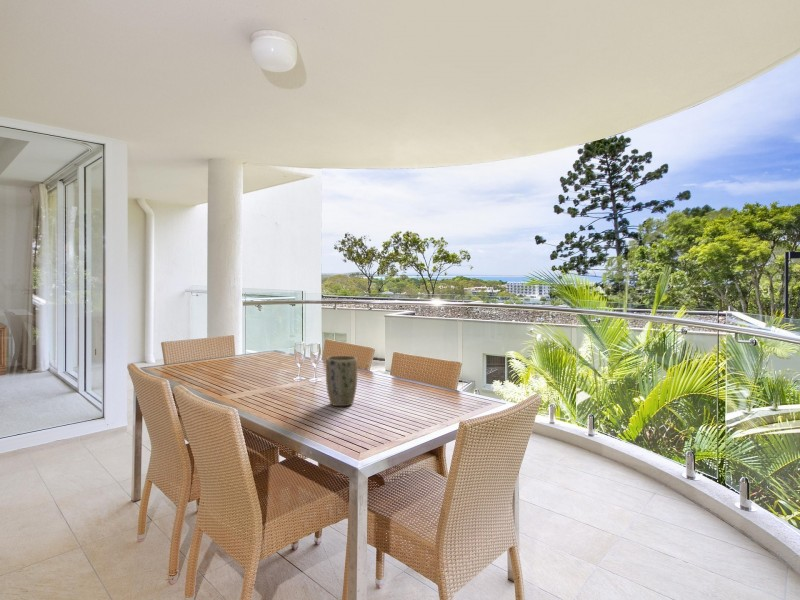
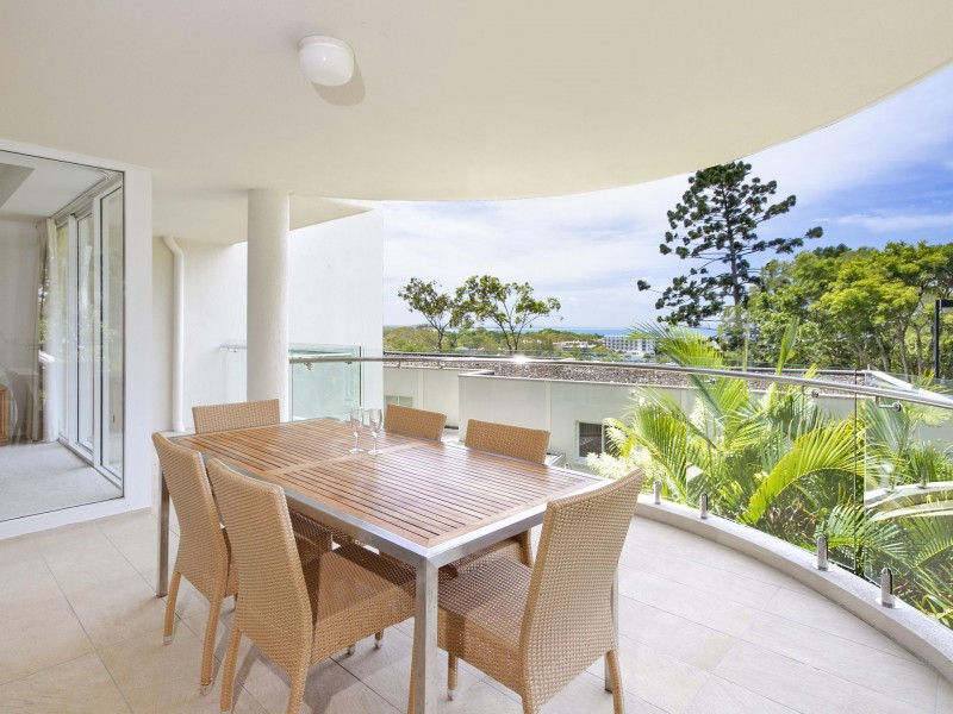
- plant pot (341, 380)
